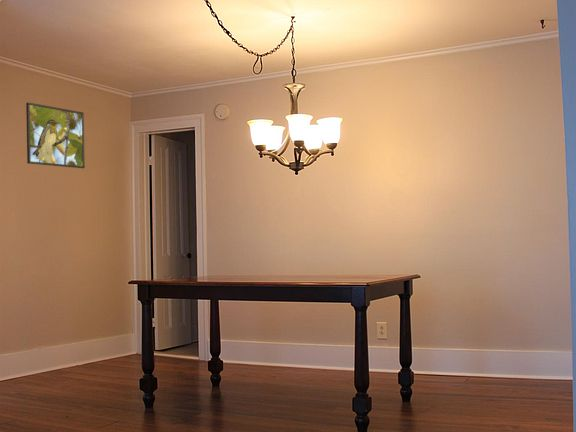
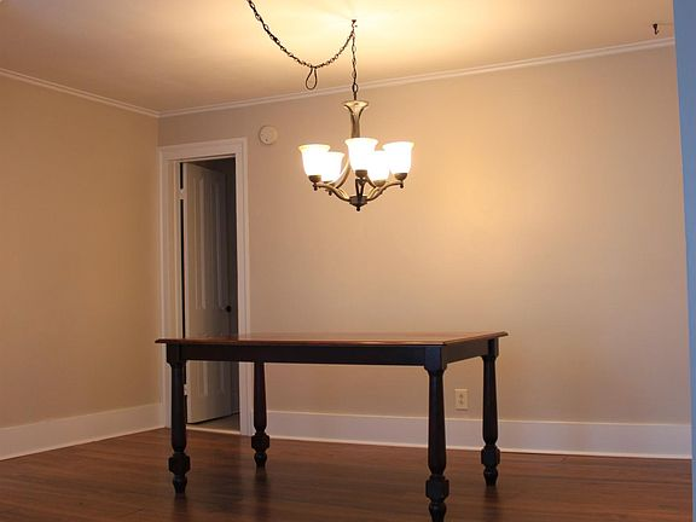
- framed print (56, 136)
